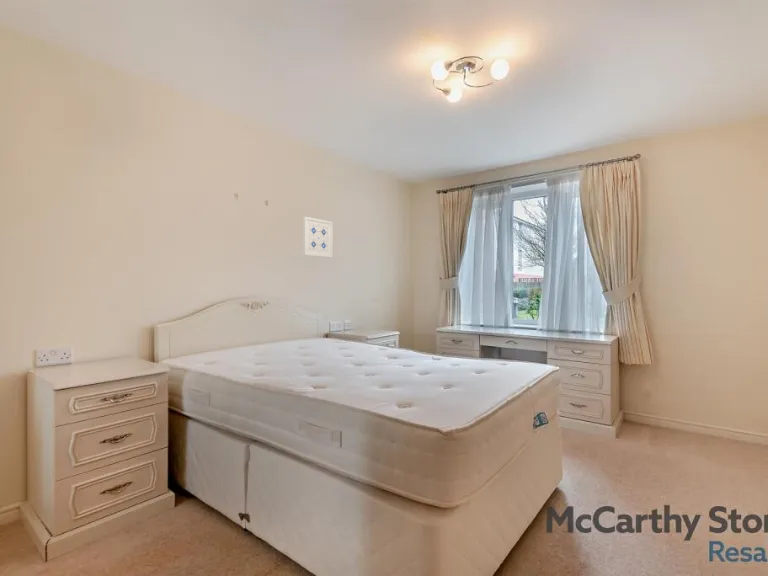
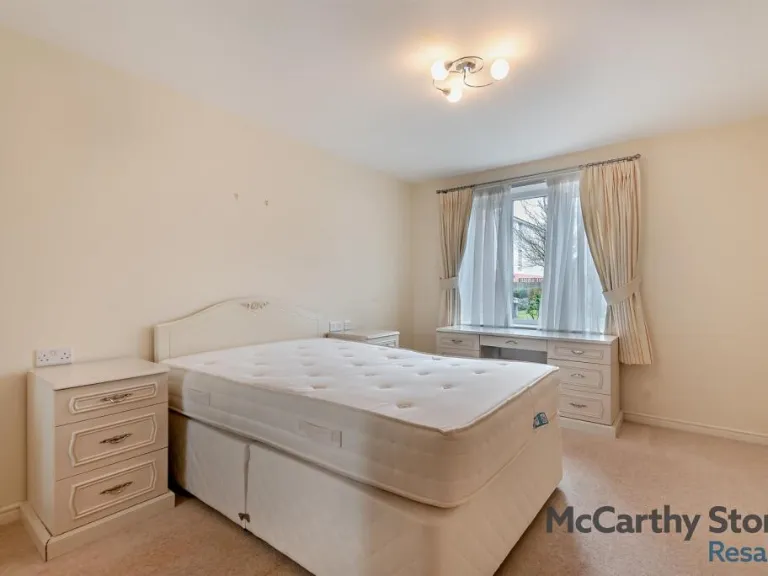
- wall art (318, 237)
